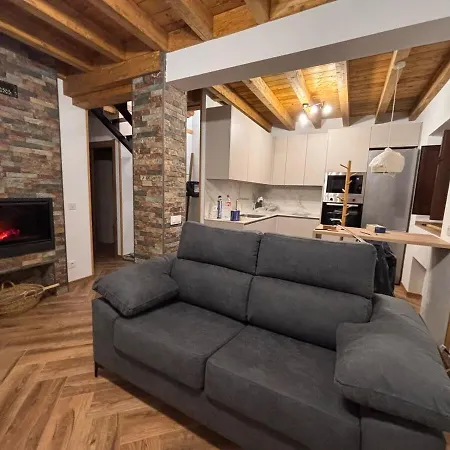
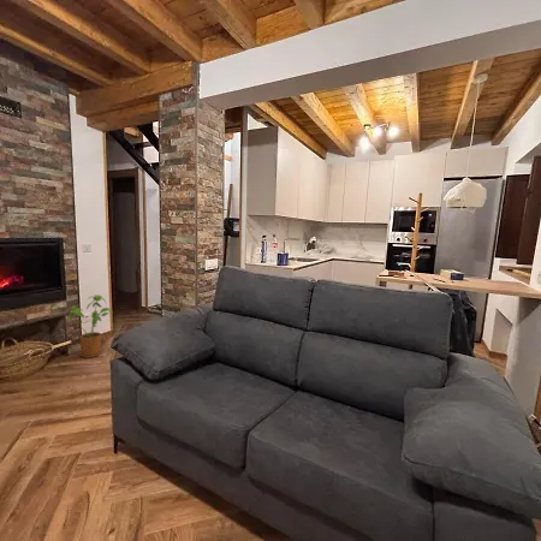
+ house plant (93, 325)
